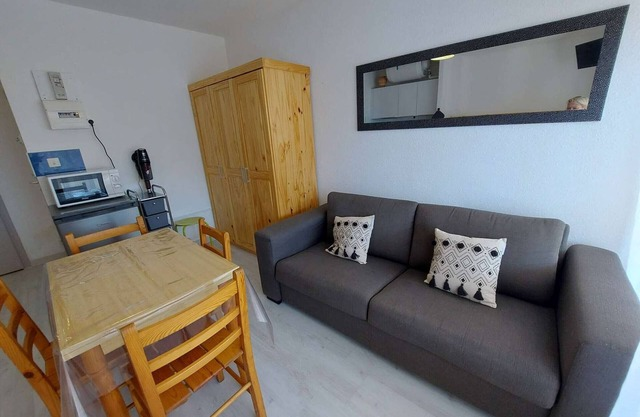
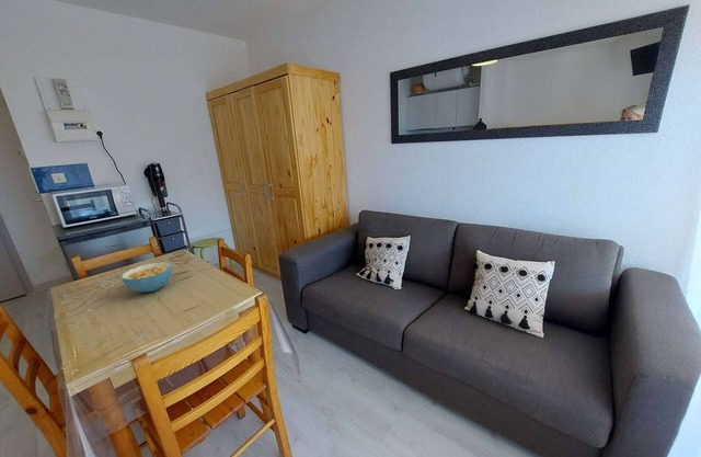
+ cereal bowl (150, 279)
